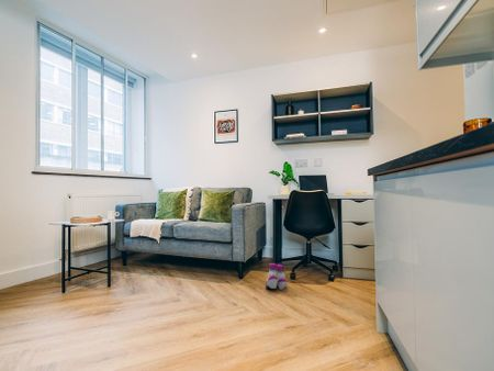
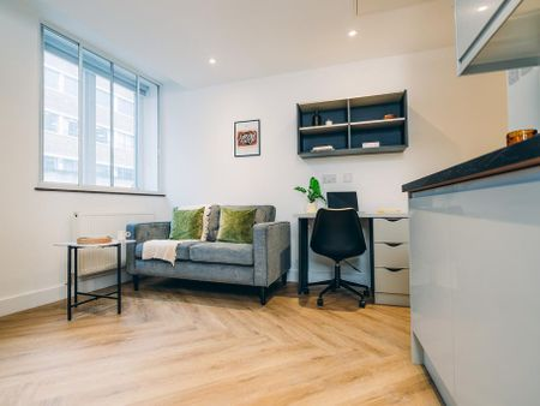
- boots (276, 274)
